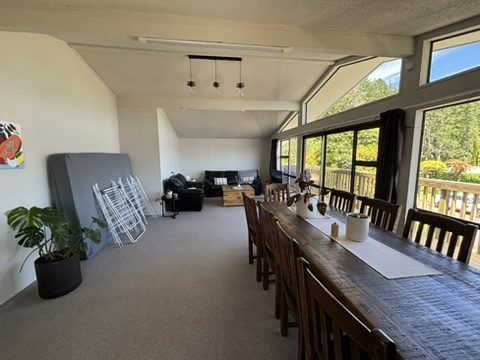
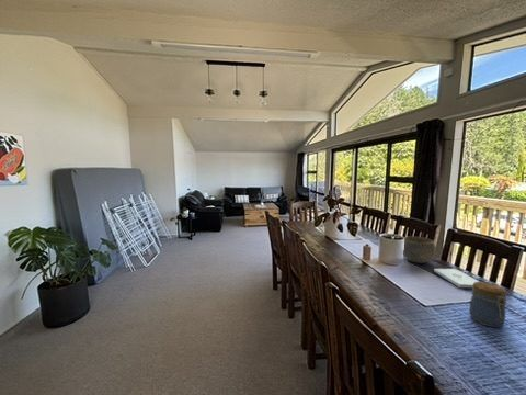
+ bowl (418, 250)
+ notepad (457, 278)
+ jar (489, 304)
